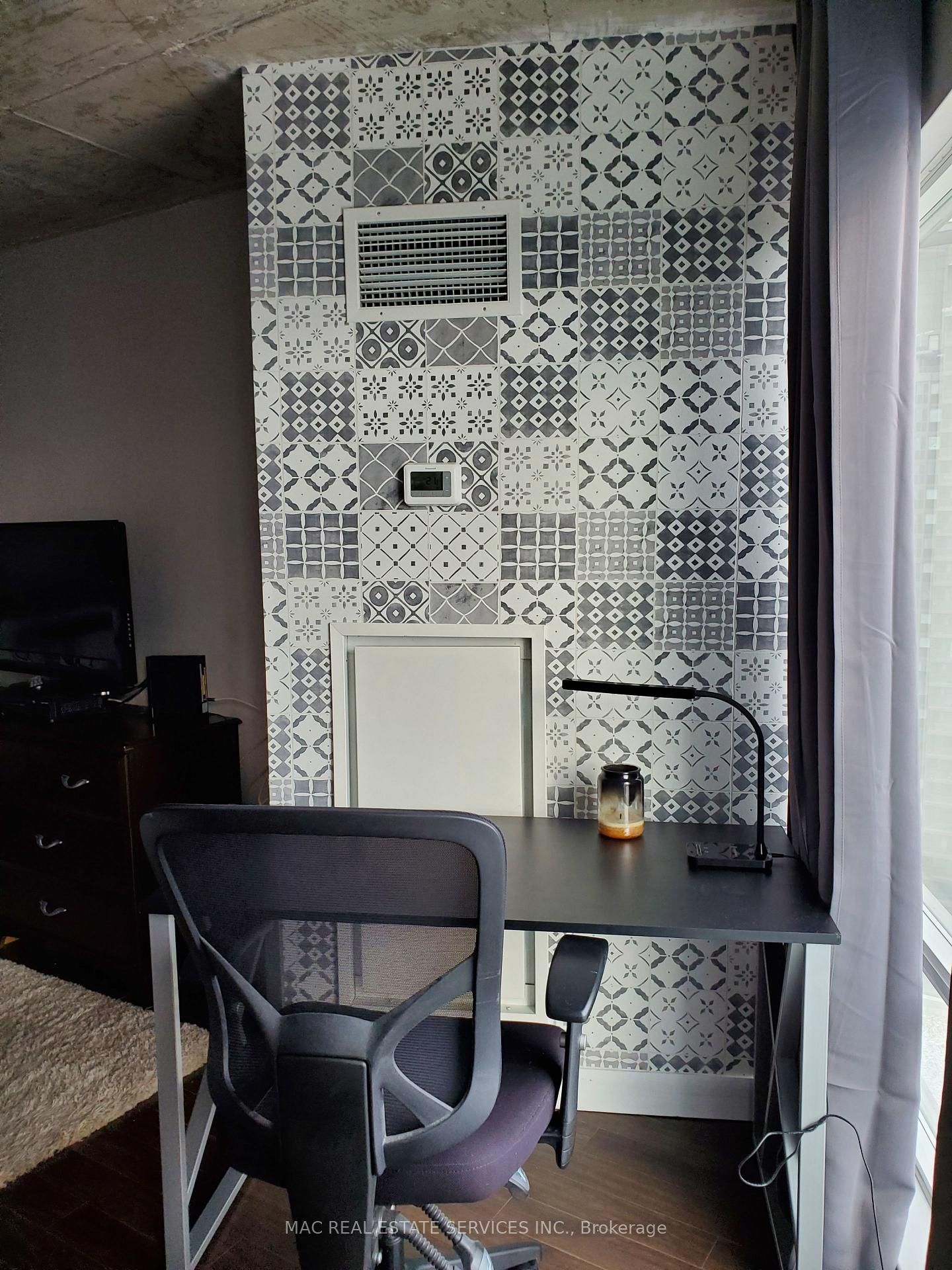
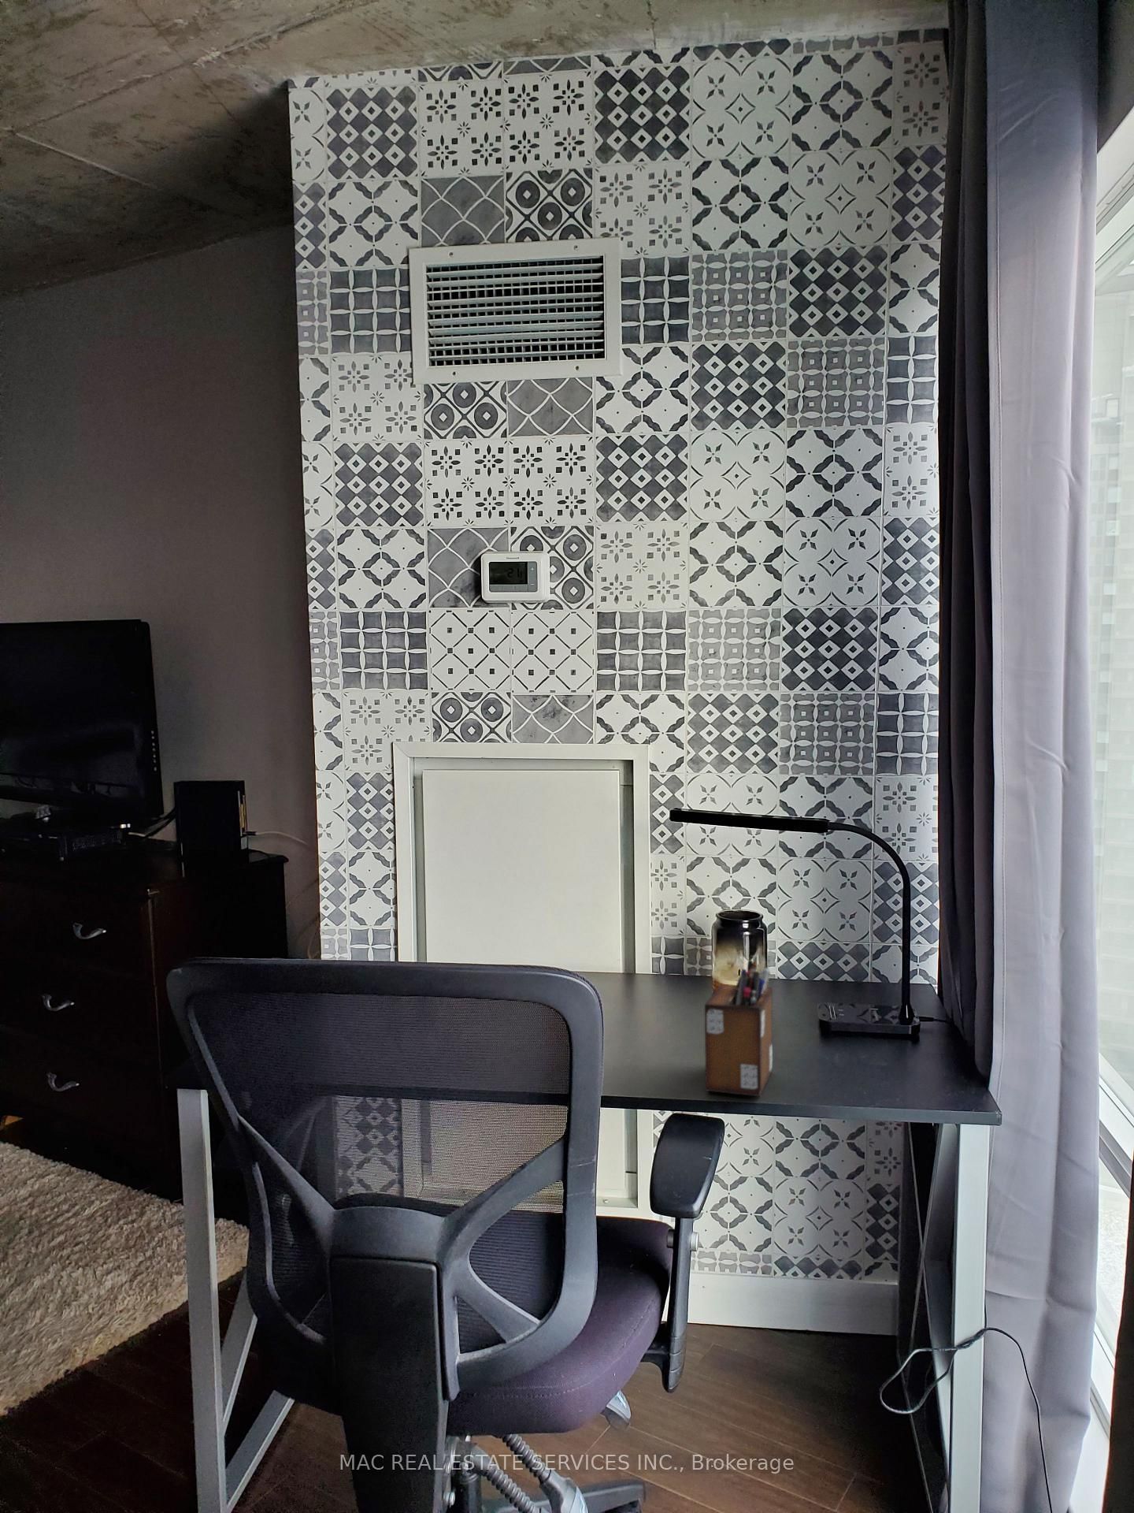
+ desk organizer (740, 1021)
